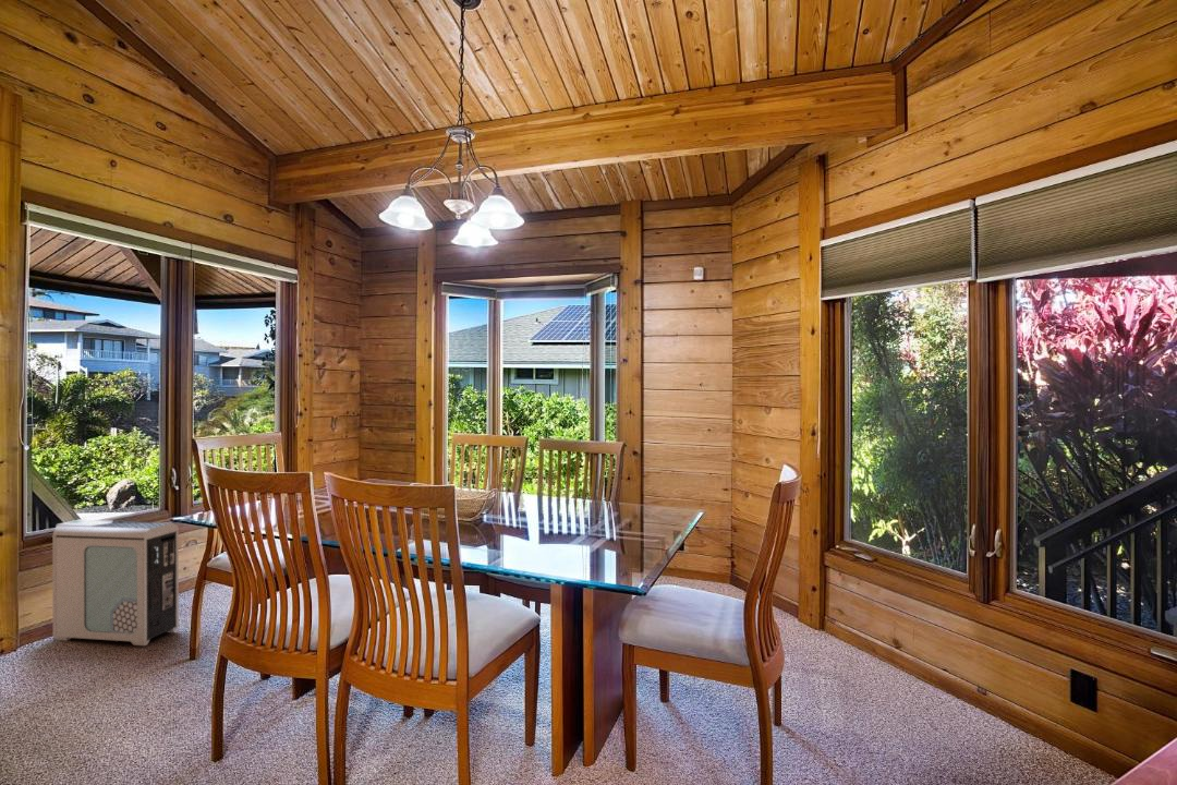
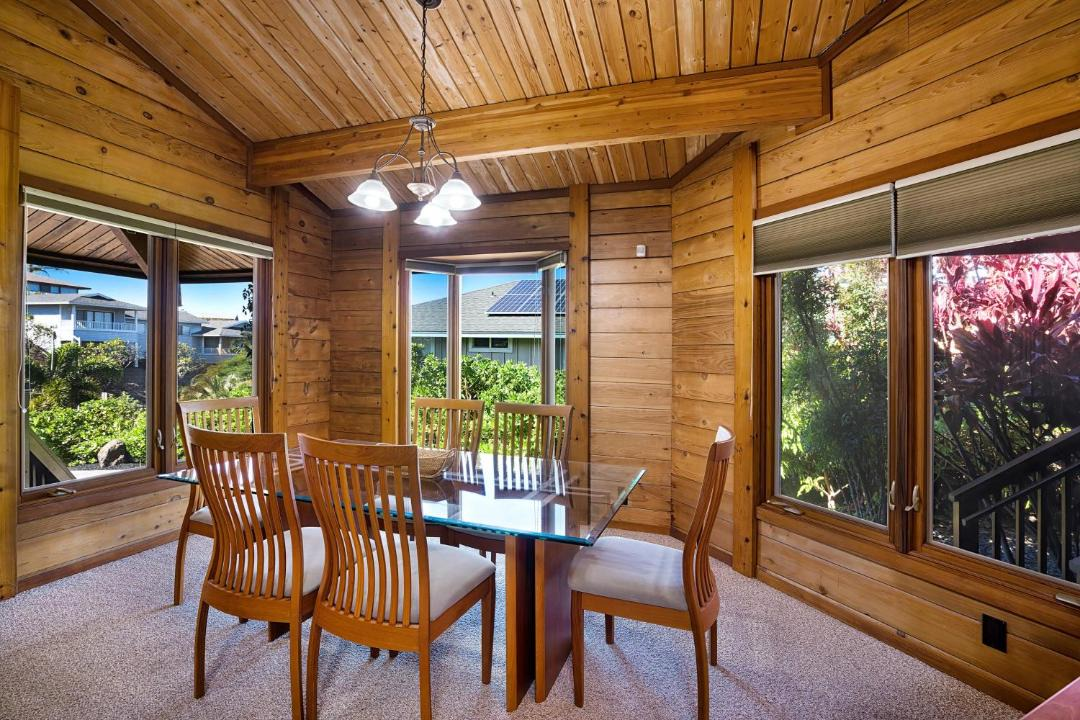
- air purifier (117, 579)
